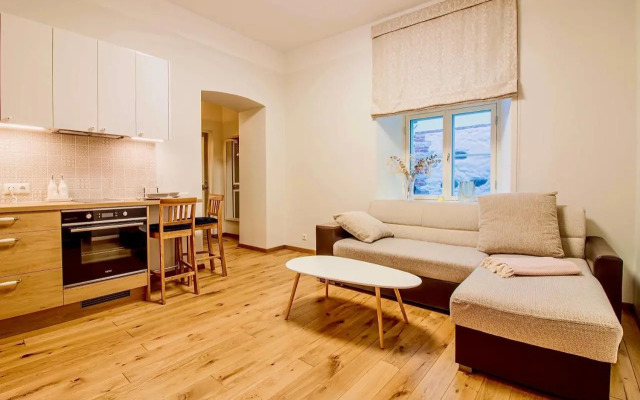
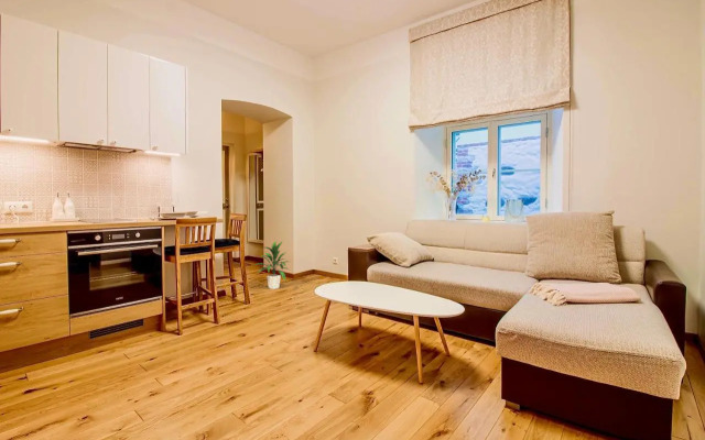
+ indoor plant (273, 264)
